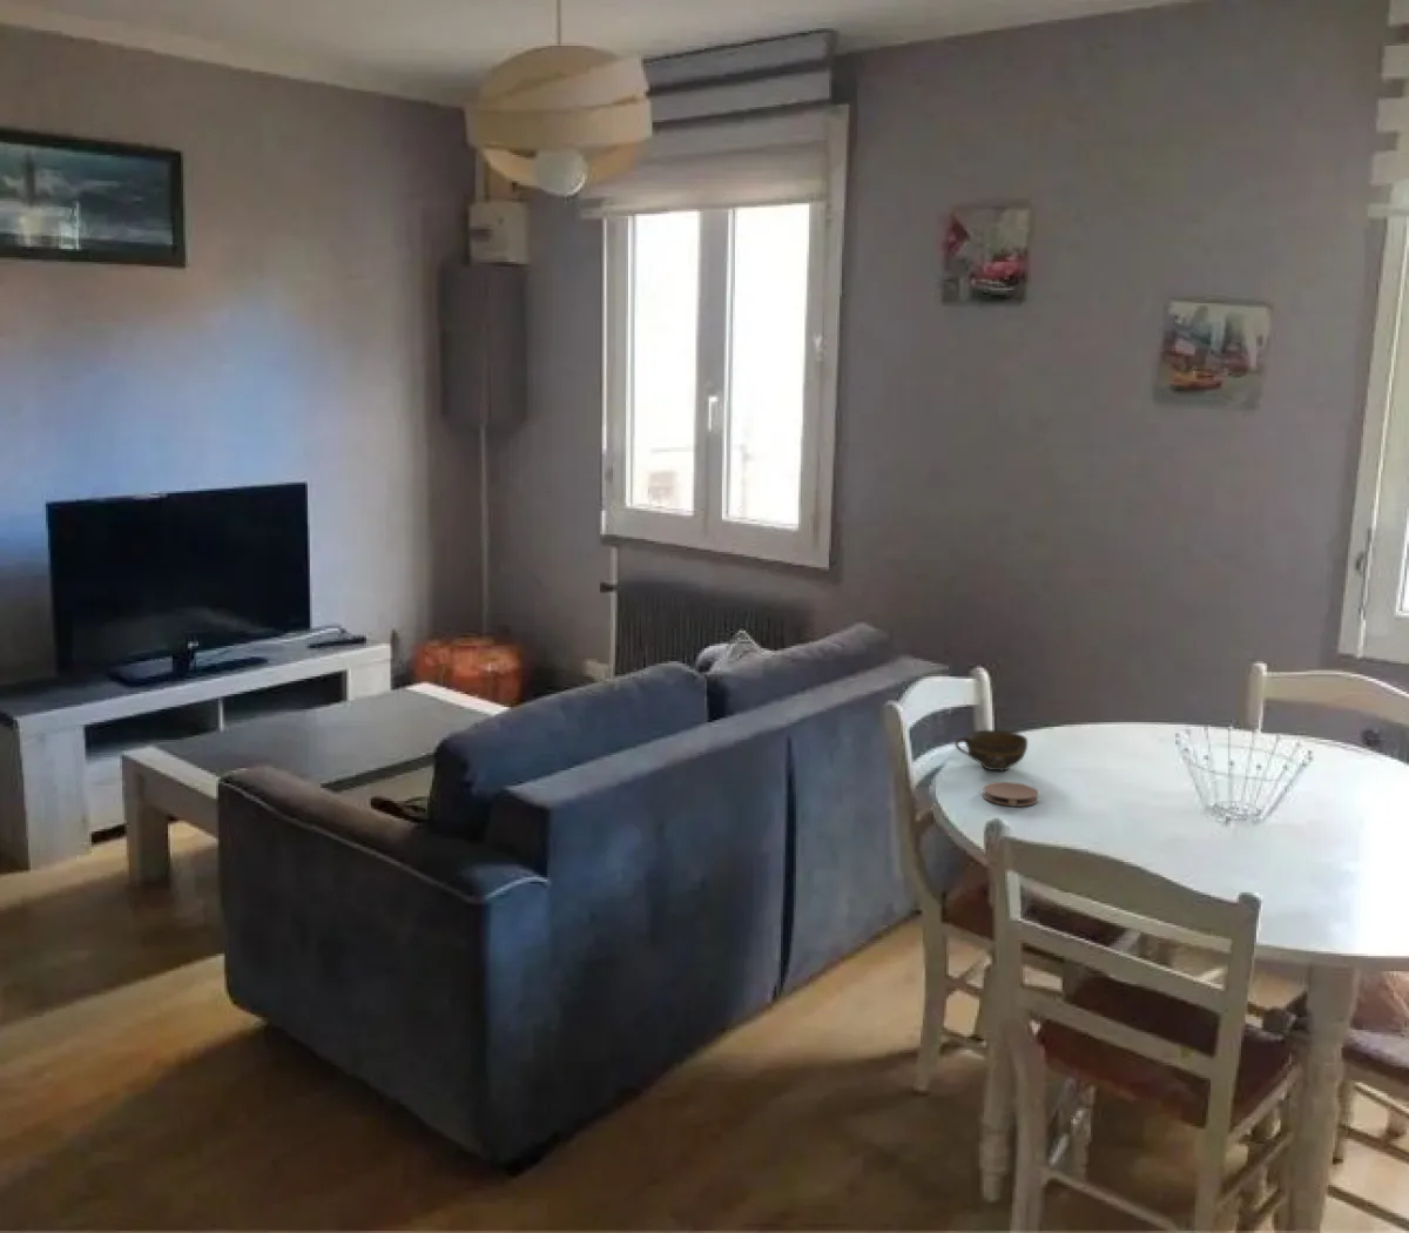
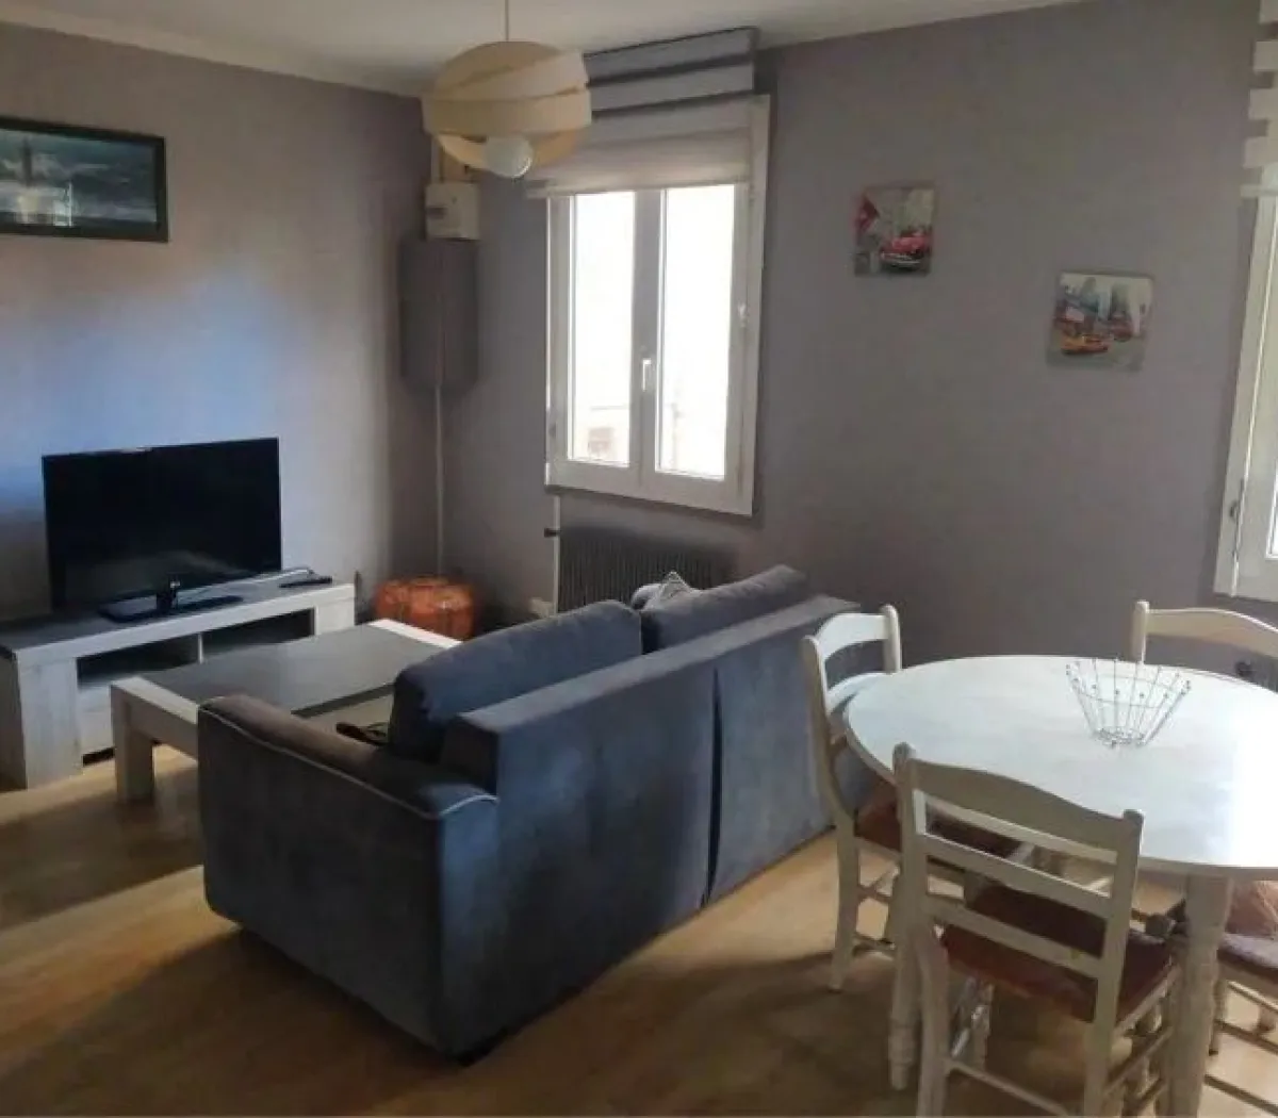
- coaster (1010, 793)
- cup (990, 751)
